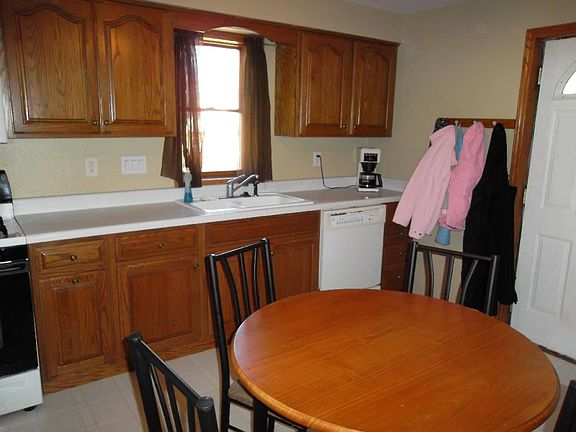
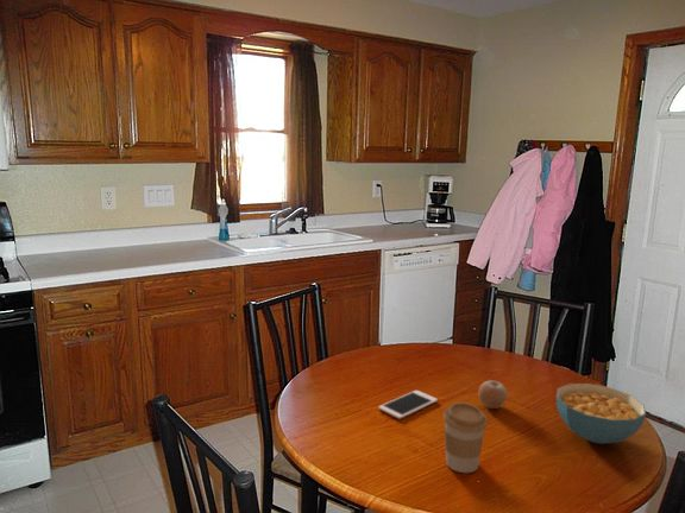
+ cell phone (408, 404)
+ fruit (492, 392)
+ coffee cup (464, 436)
+ cereal bowl (597, 418)
